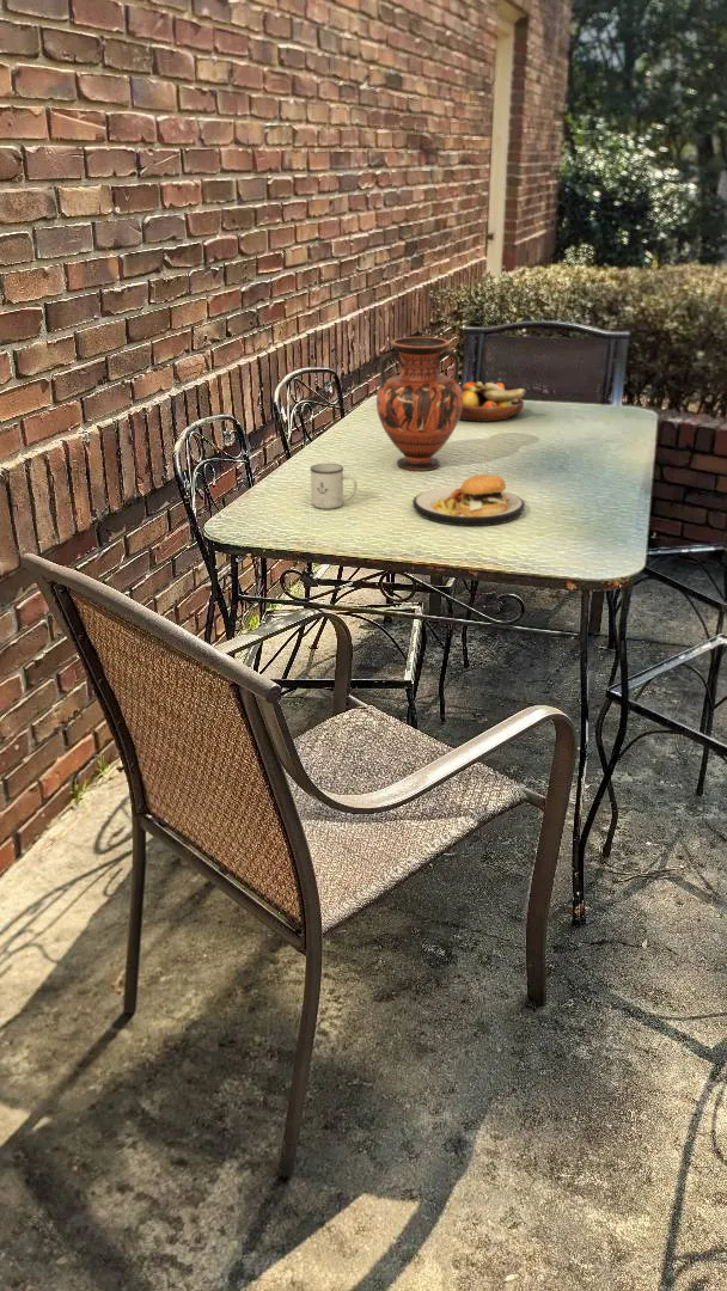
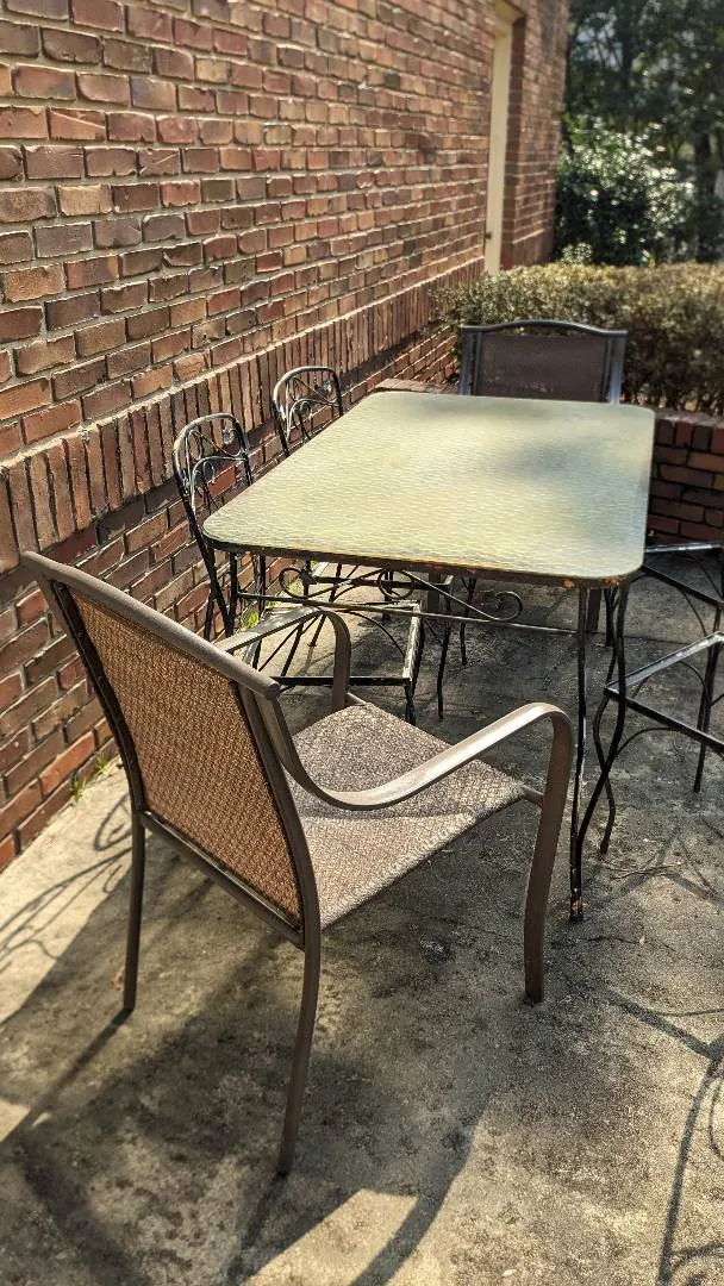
- mug (334, 487)
- vase (419, 404)
- plate (469, 482)
- fruit bowl (483, 397)
